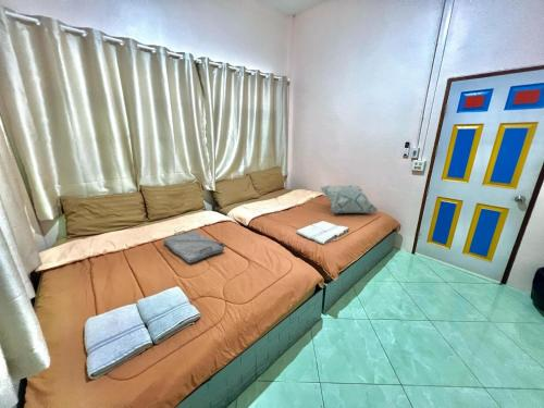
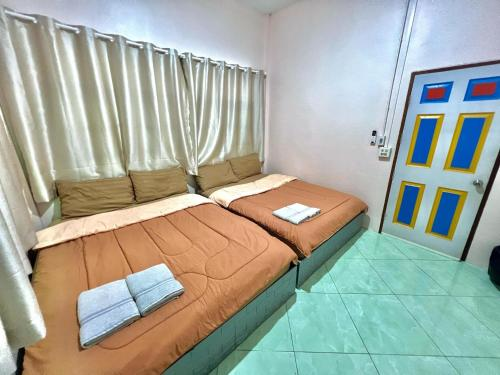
- serving tray (196, 242)
- decorative pillow (346, 198)
